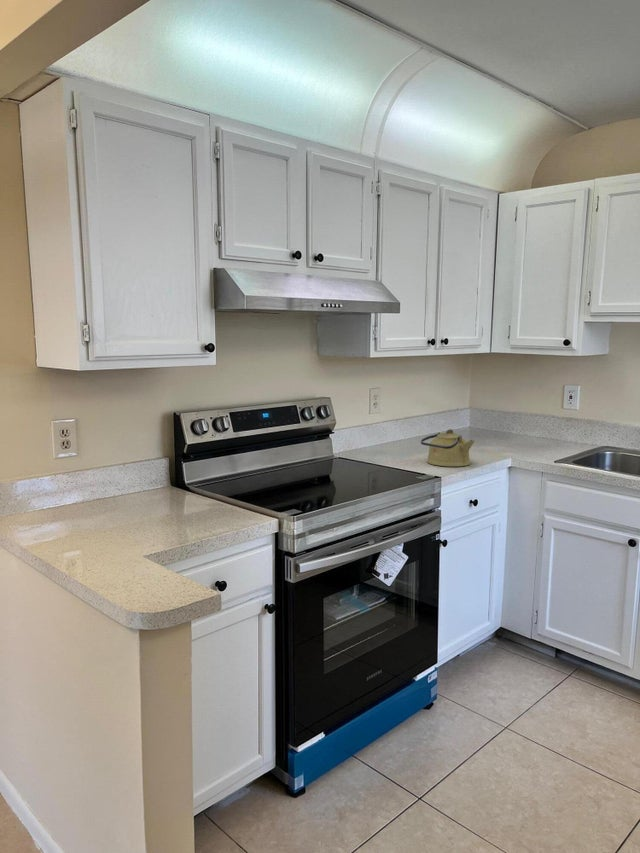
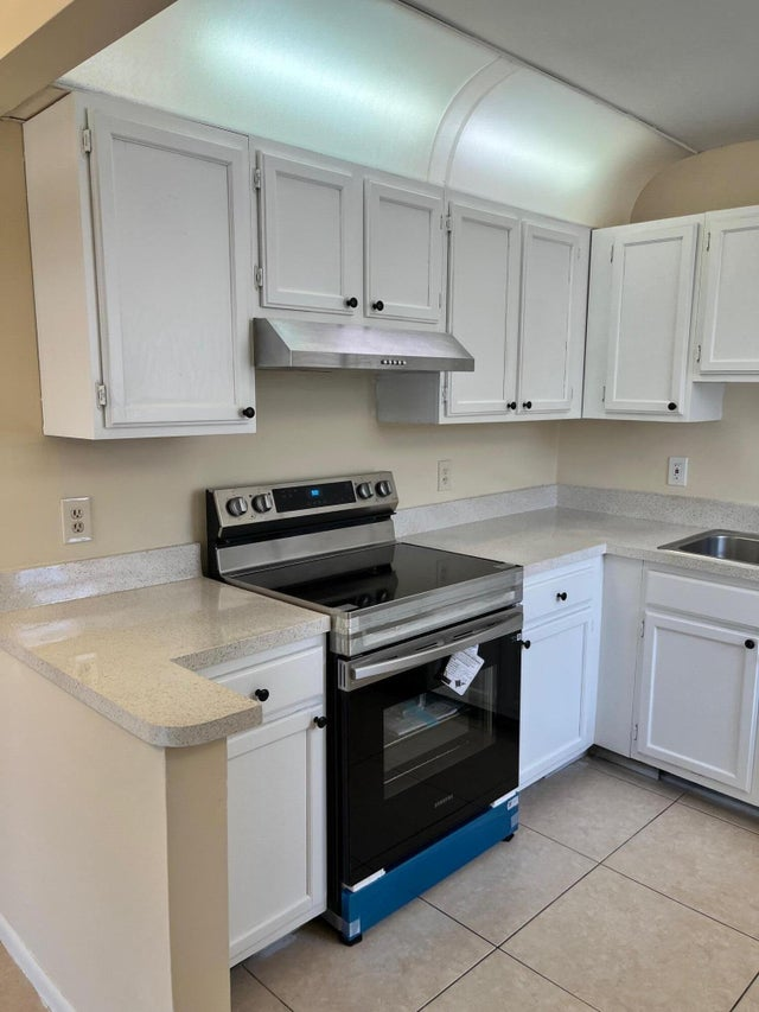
- kettle (452, 446)
